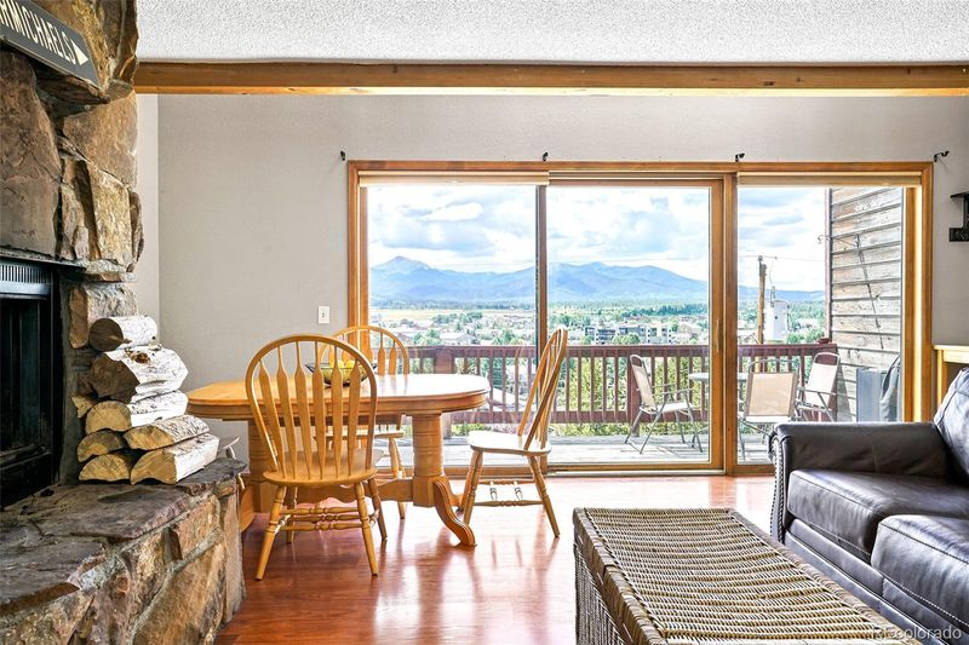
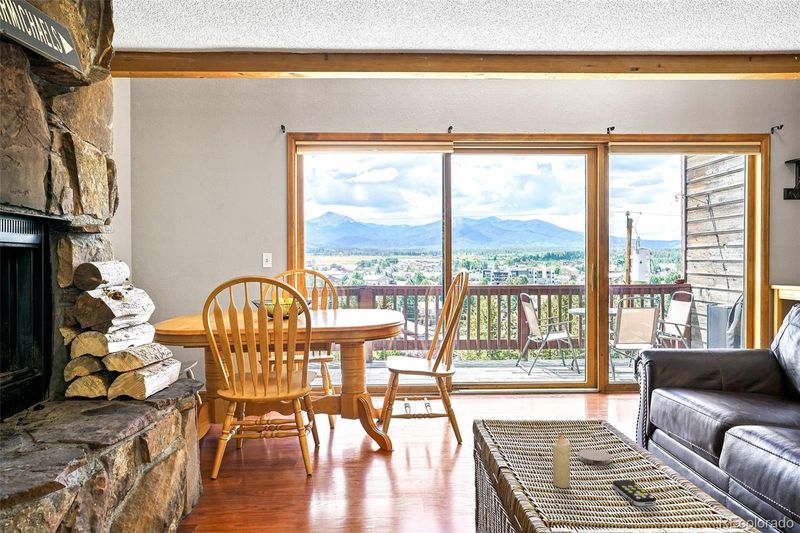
+ coaster (594, 456)
+ candle (561, 458)
+ remote control (633, 492)
